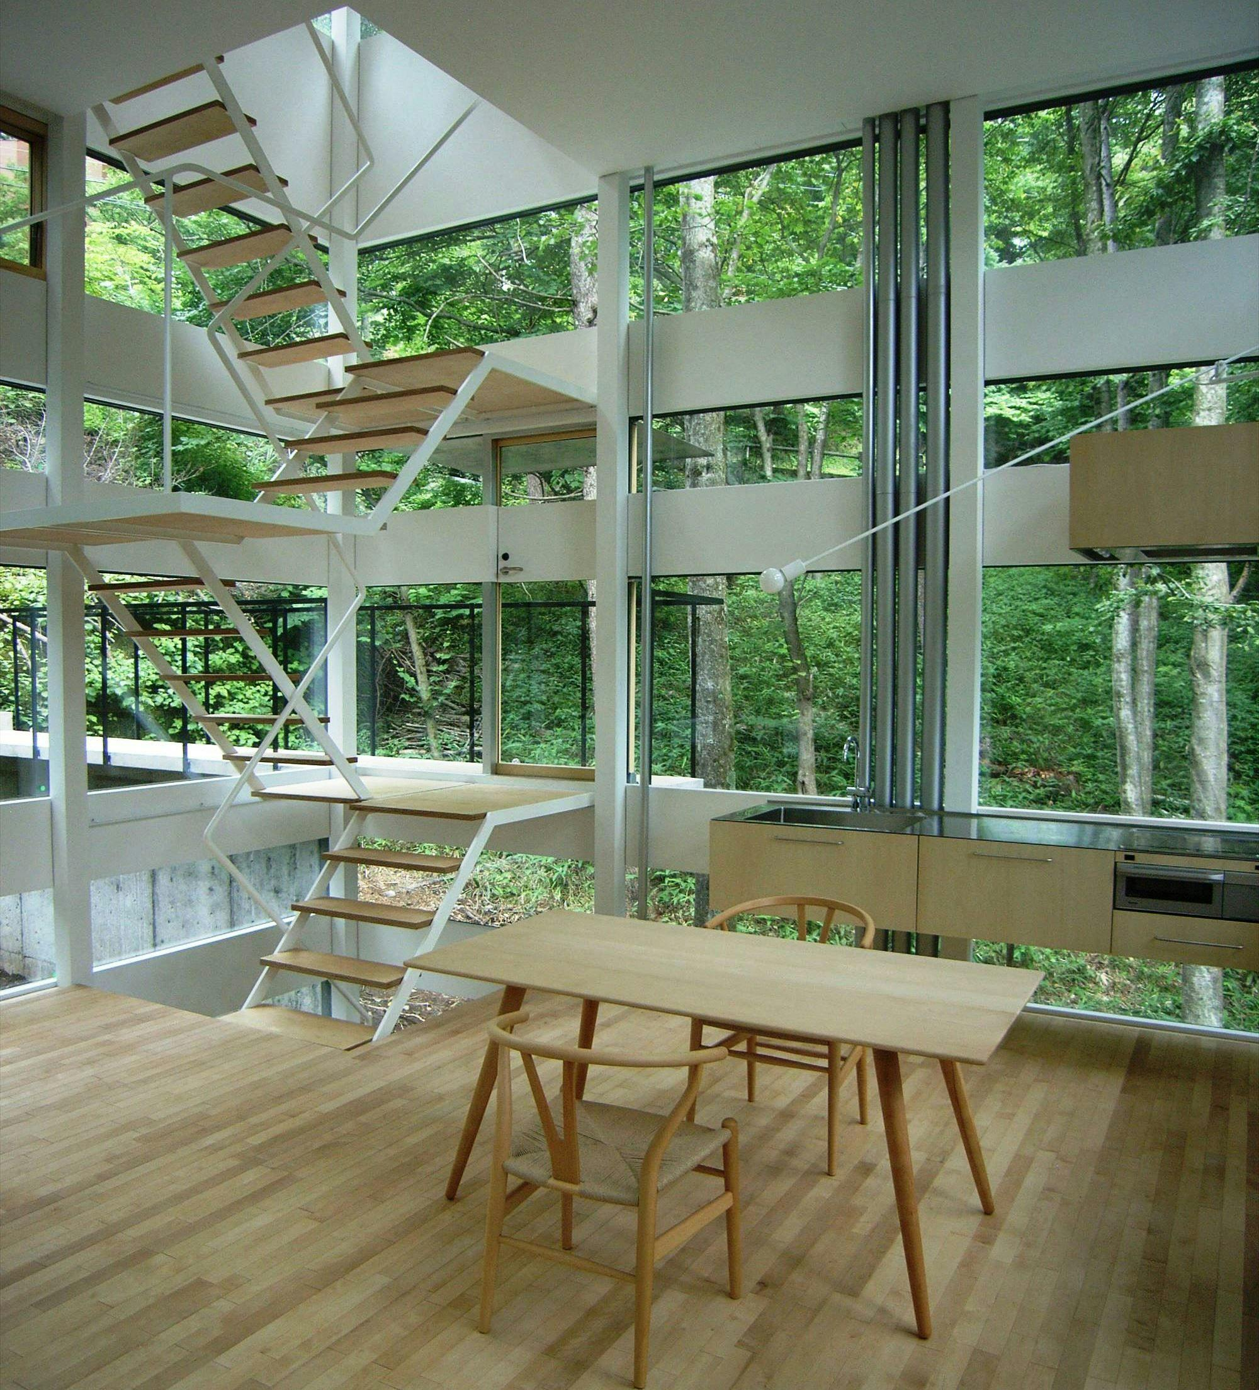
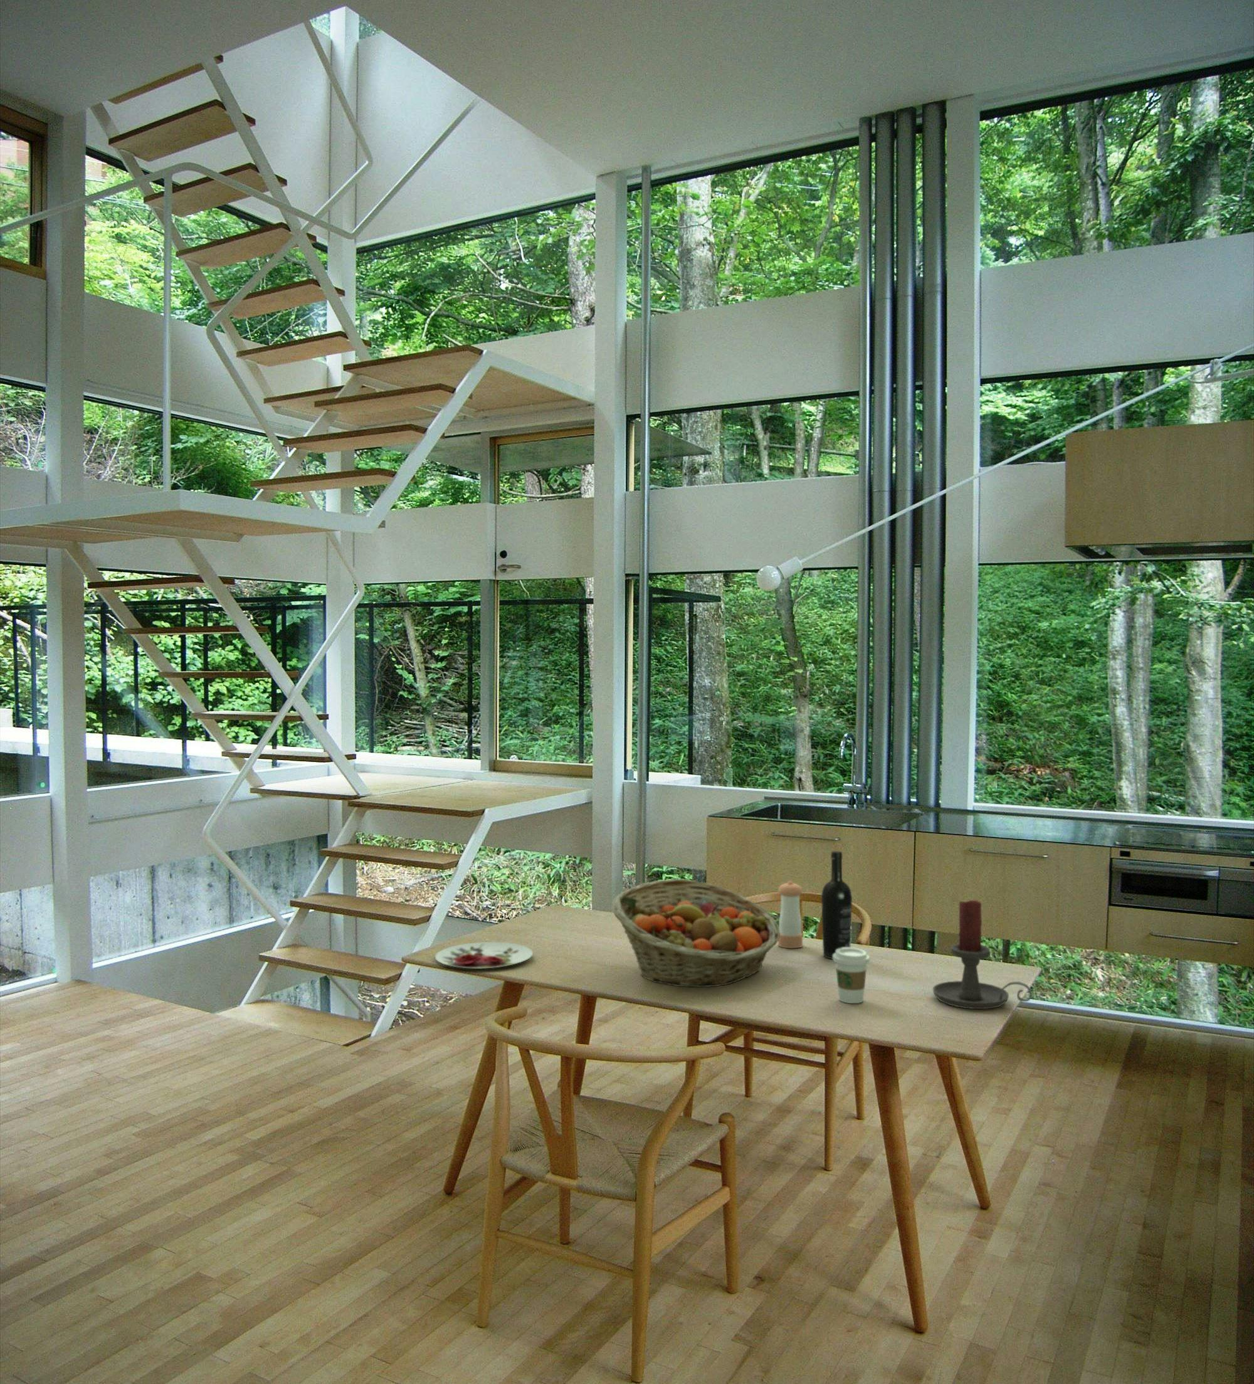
+ pepper shaker (790, 913)
+ coffee cup (851, 975)
+ fruit basket (696, 931)
+ plate (484, 954)
+ candle holder (981, 951)
+ wine bottle (837, 904)
